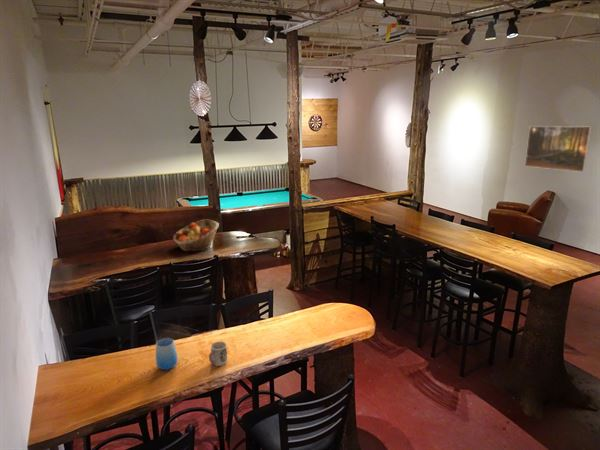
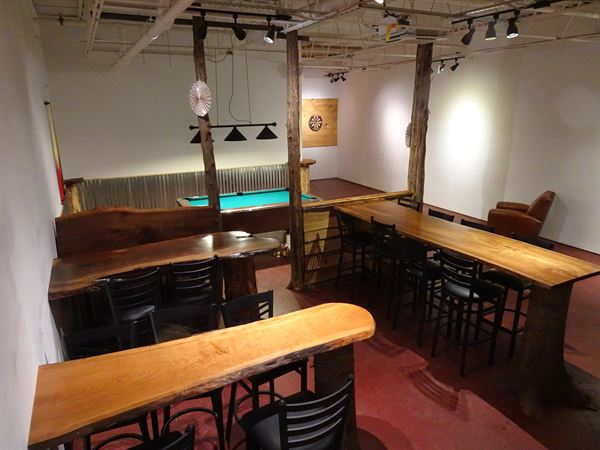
- cup (216, 355)
- fruit basket (196, 235)
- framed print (555, 147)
- cup (166, 353)
